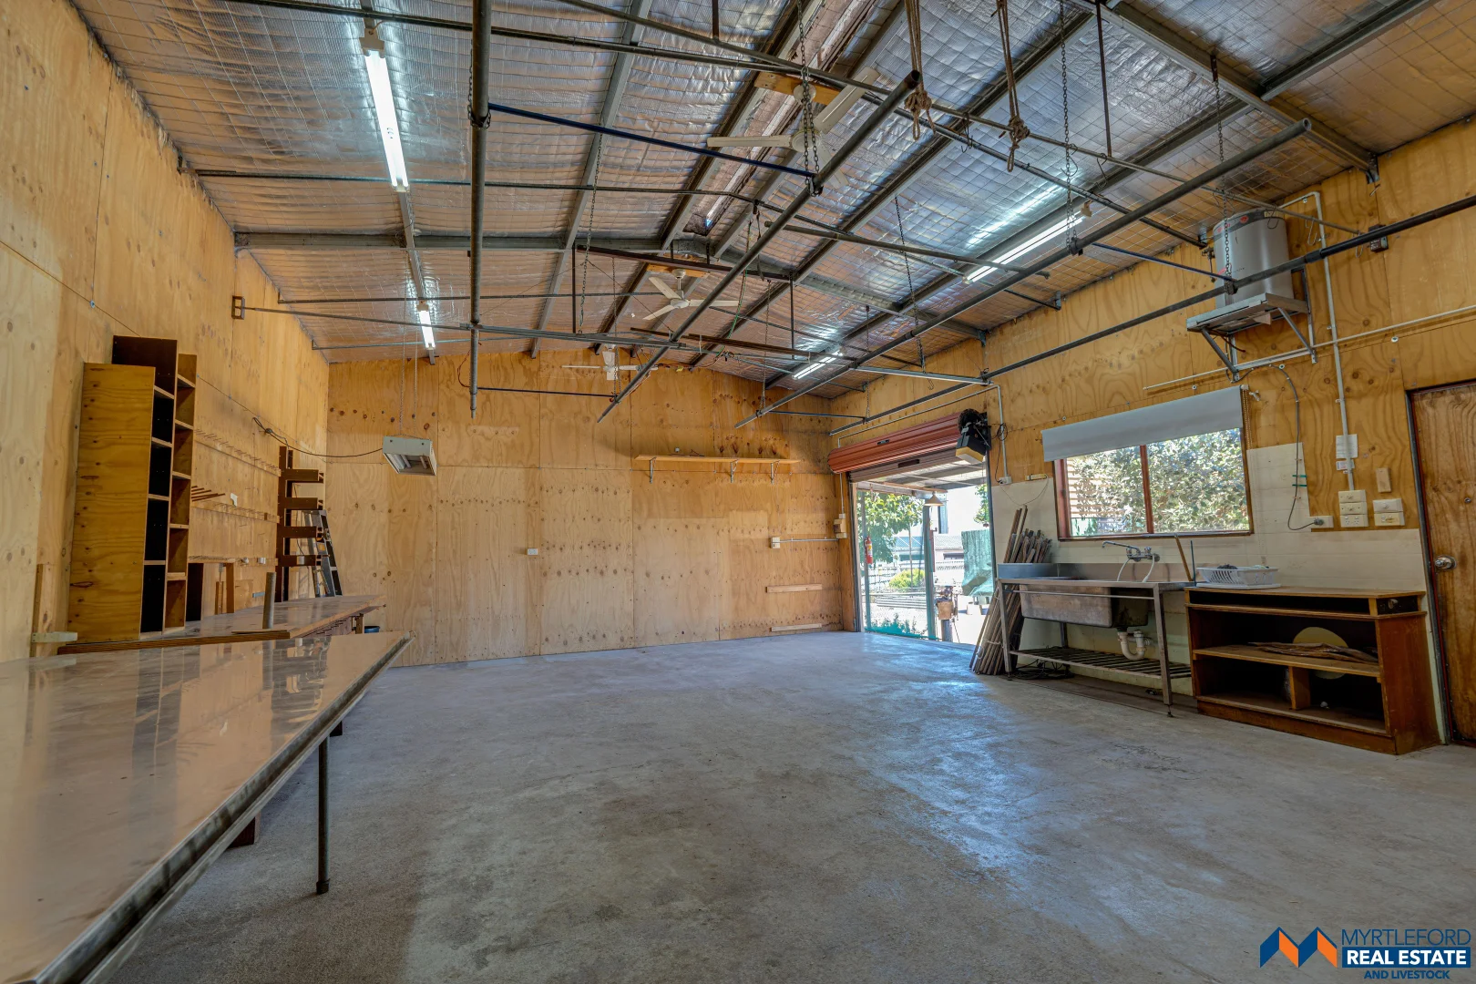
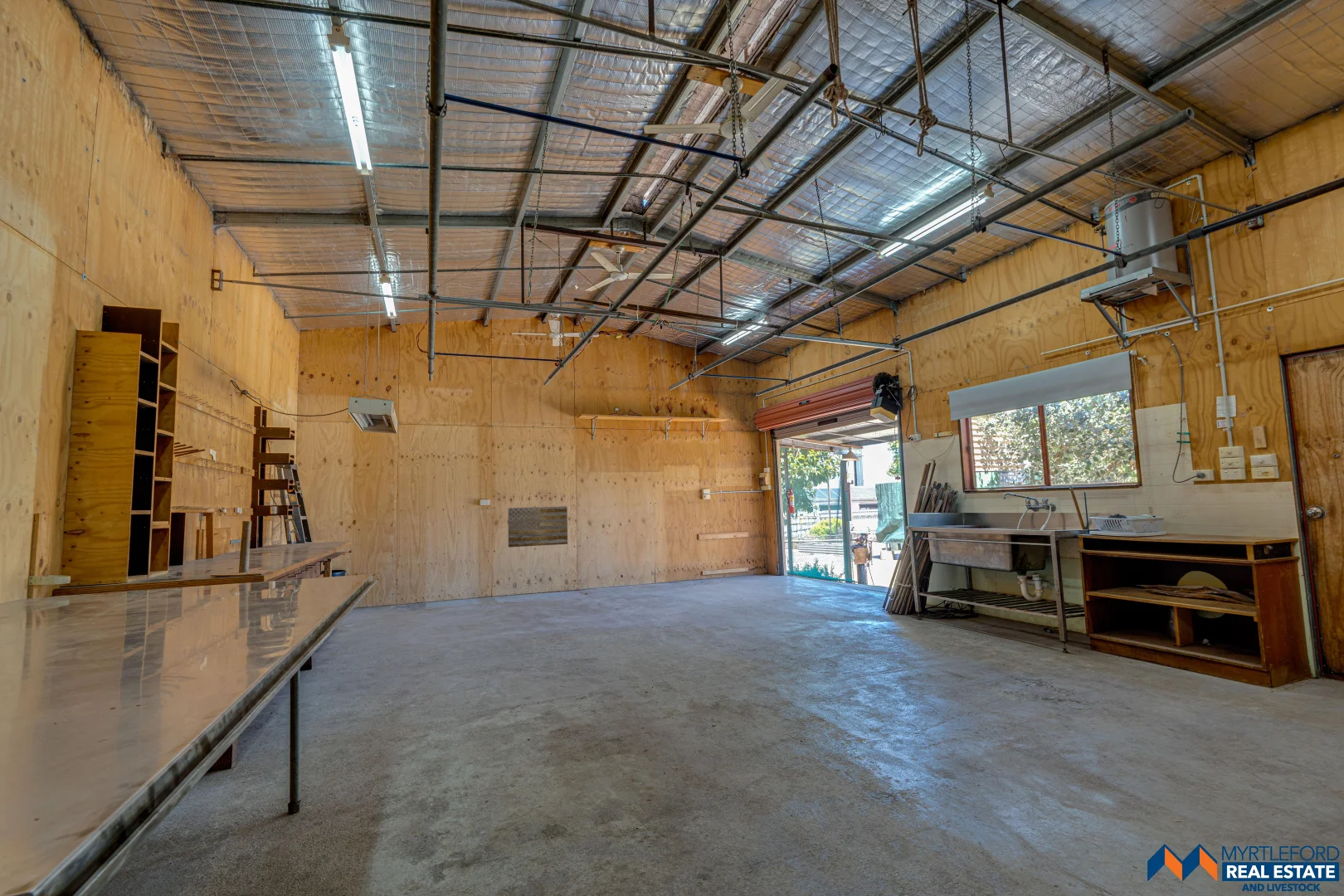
+ wall art (538, 526)
